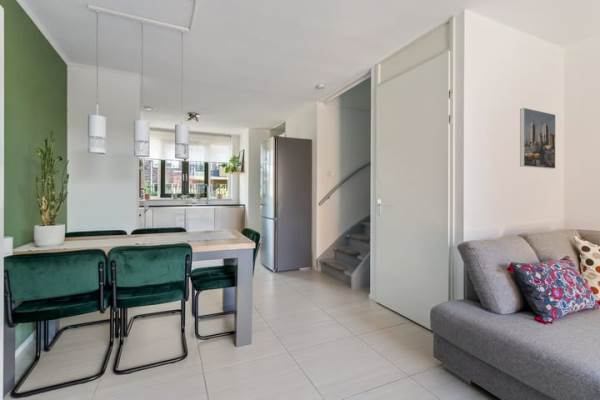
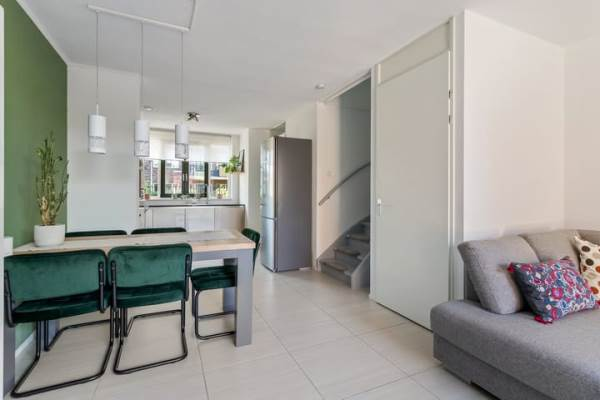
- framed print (538, 139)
